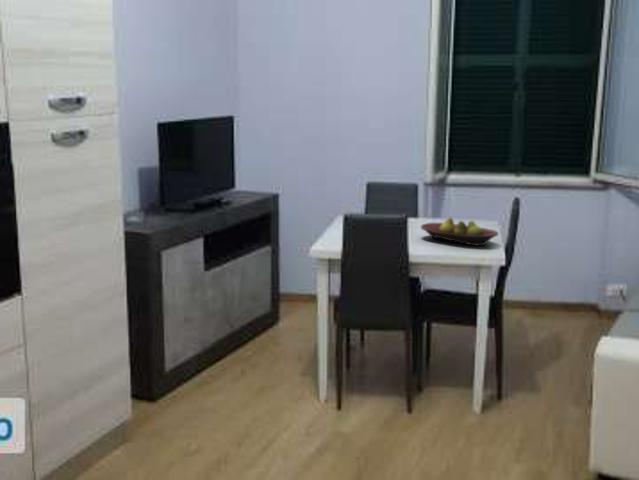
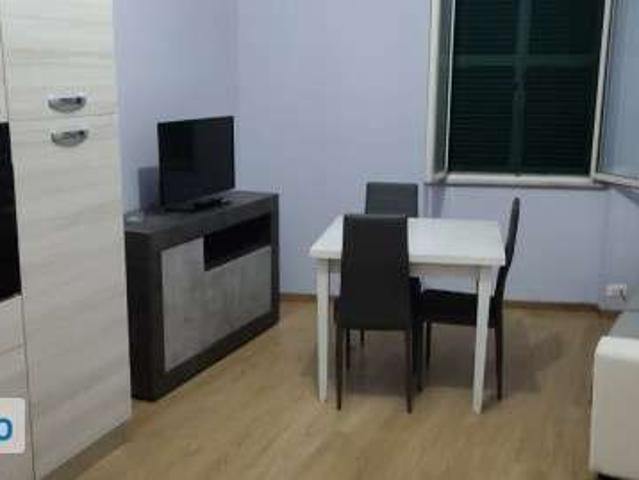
- fruit bowl (459, 230)
